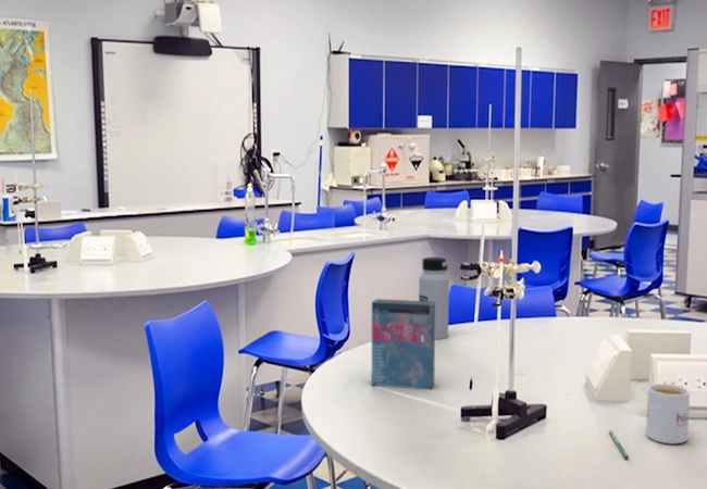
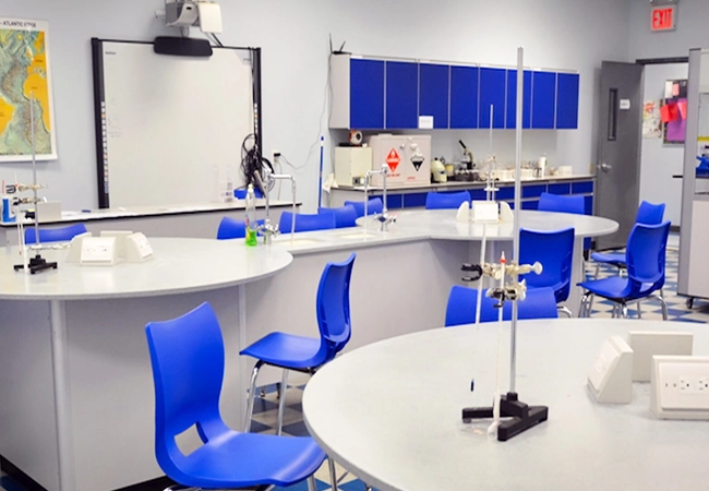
- book (402, 343)
- pen (618, 443)
- mug (667, 411)
- water bottle (433, 297)
